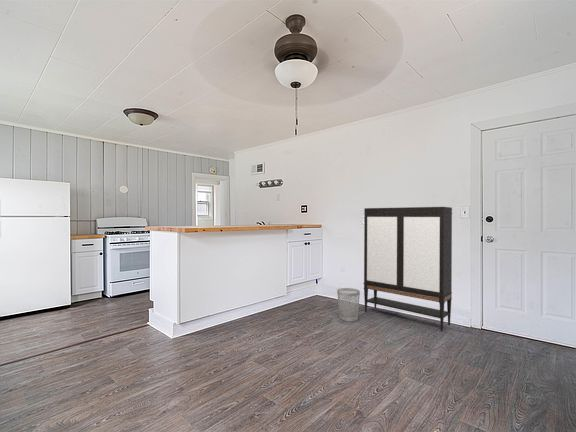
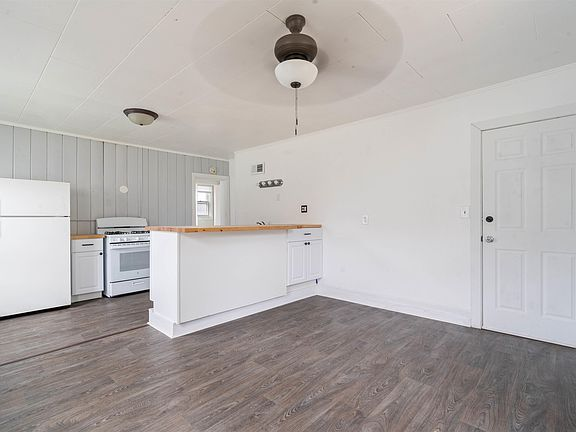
- storage cabinet (405, 262)
- wastebasket (348, 304)
